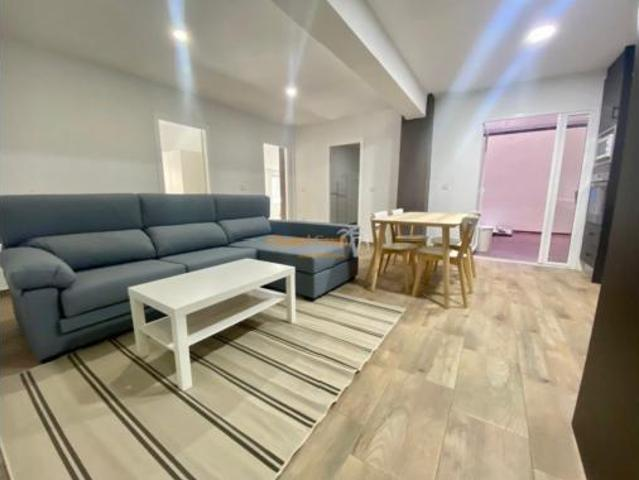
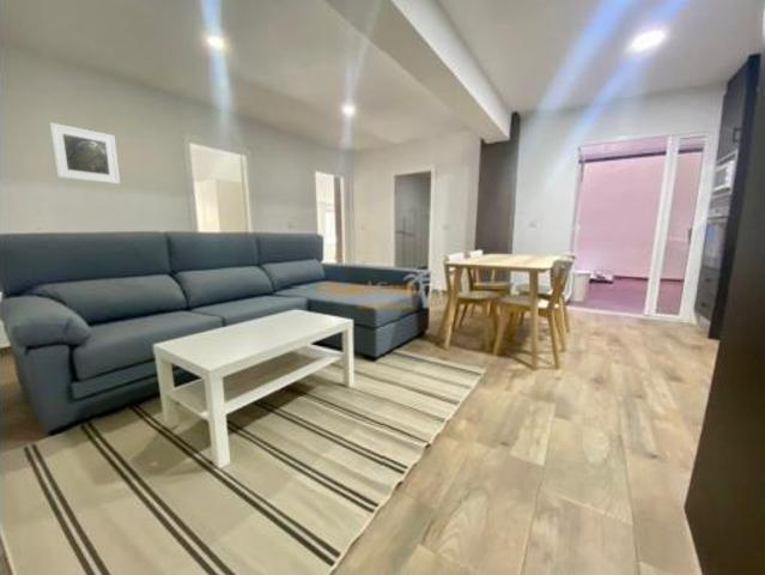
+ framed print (86, 155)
